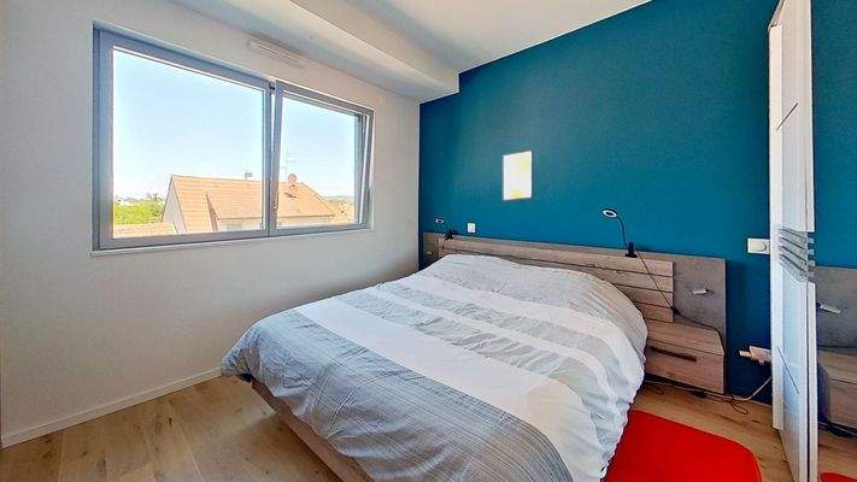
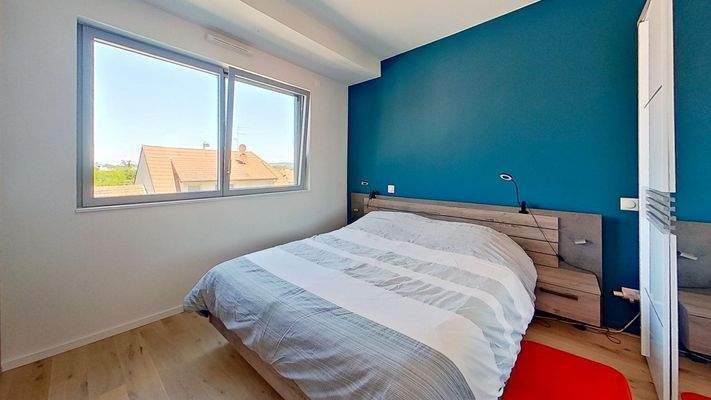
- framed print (517, 176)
